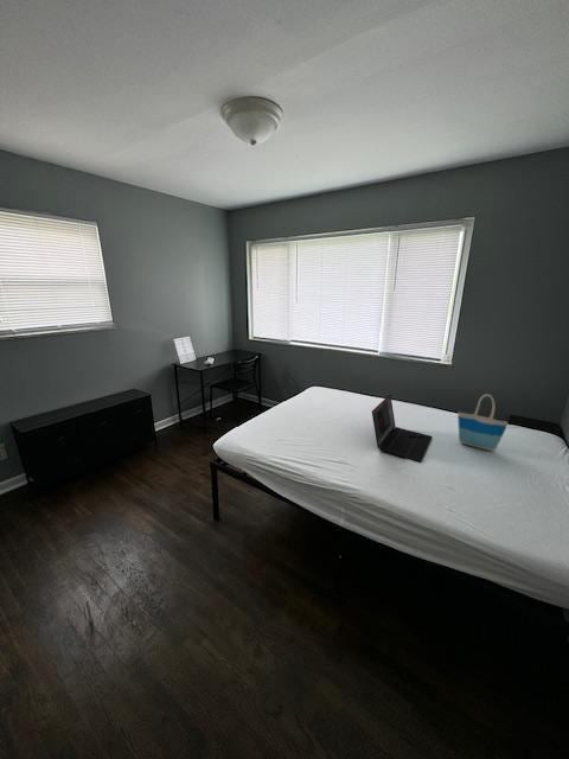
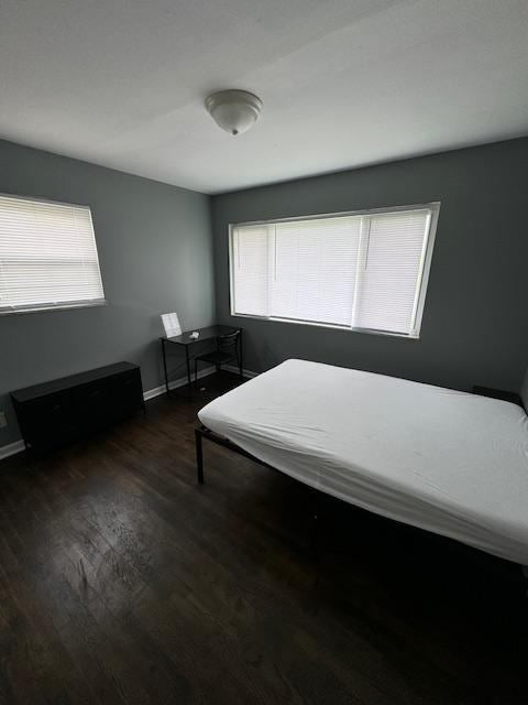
- tote bag (480, 421)
- laptop (402, 428)
